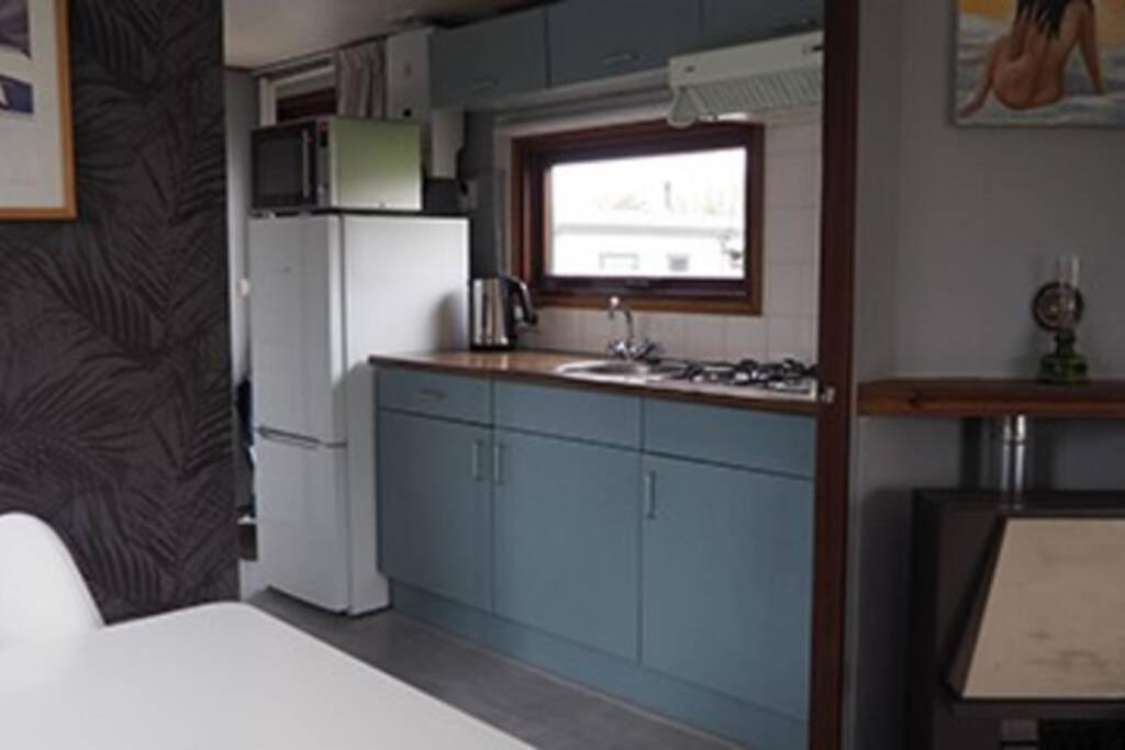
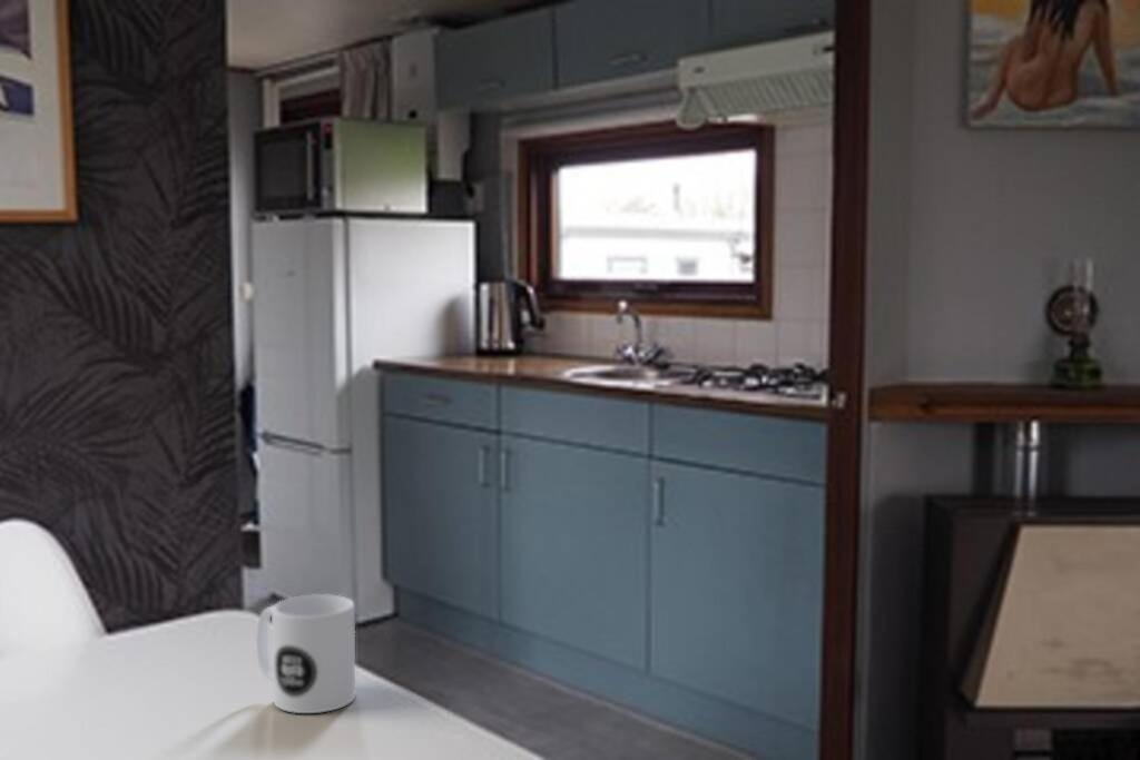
+ mug (301, 649)
